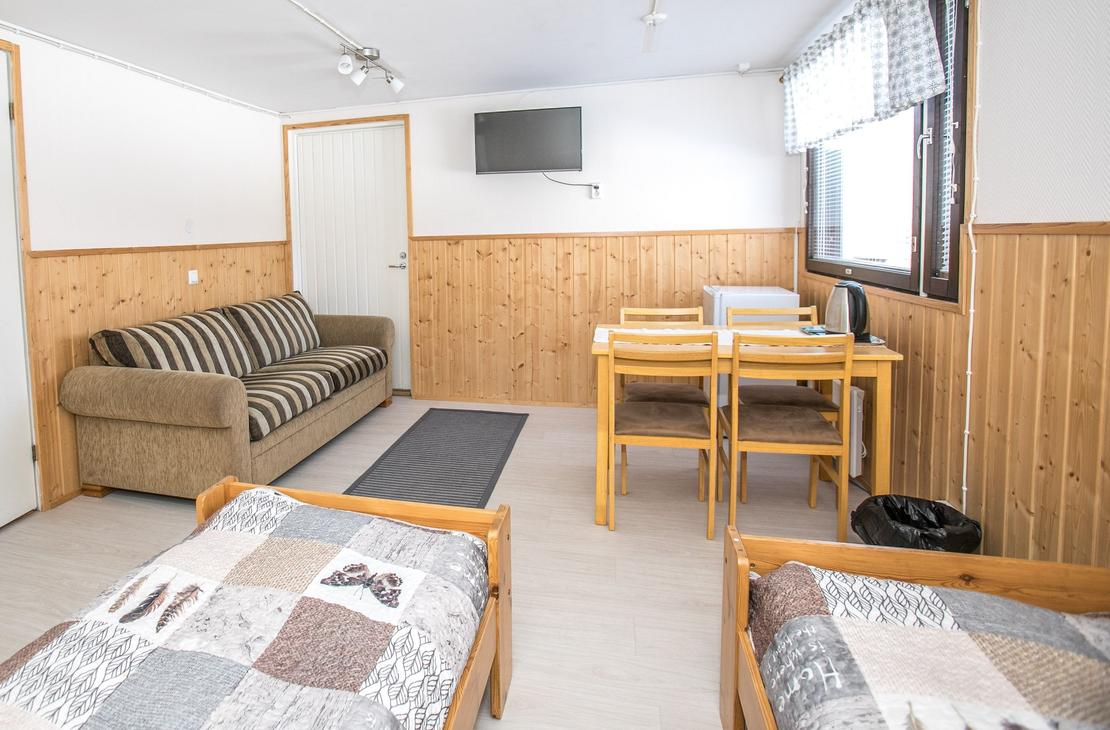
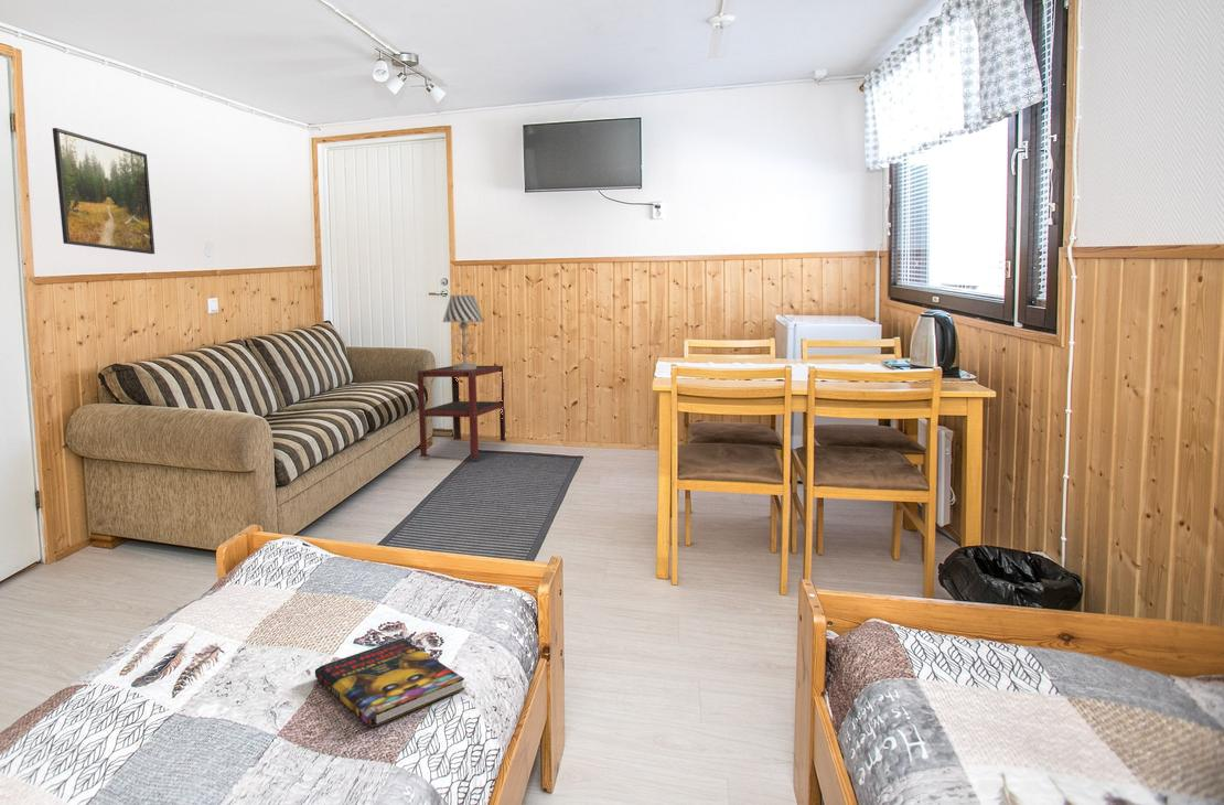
+ side table (463, 409)
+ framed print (107, 195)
+ table lamp (463, 331)
+ book (388, 677)
